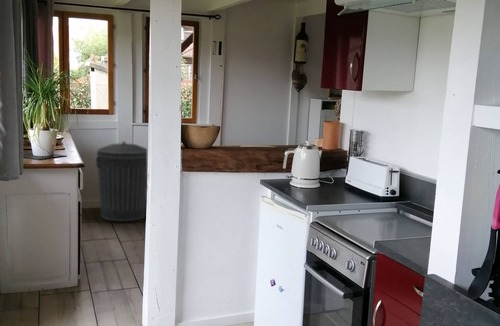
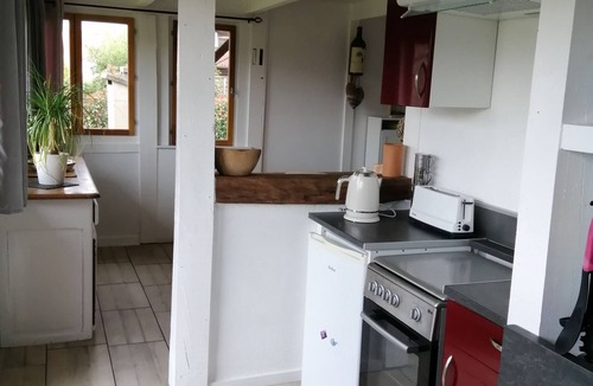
- trash can (123, 179)
